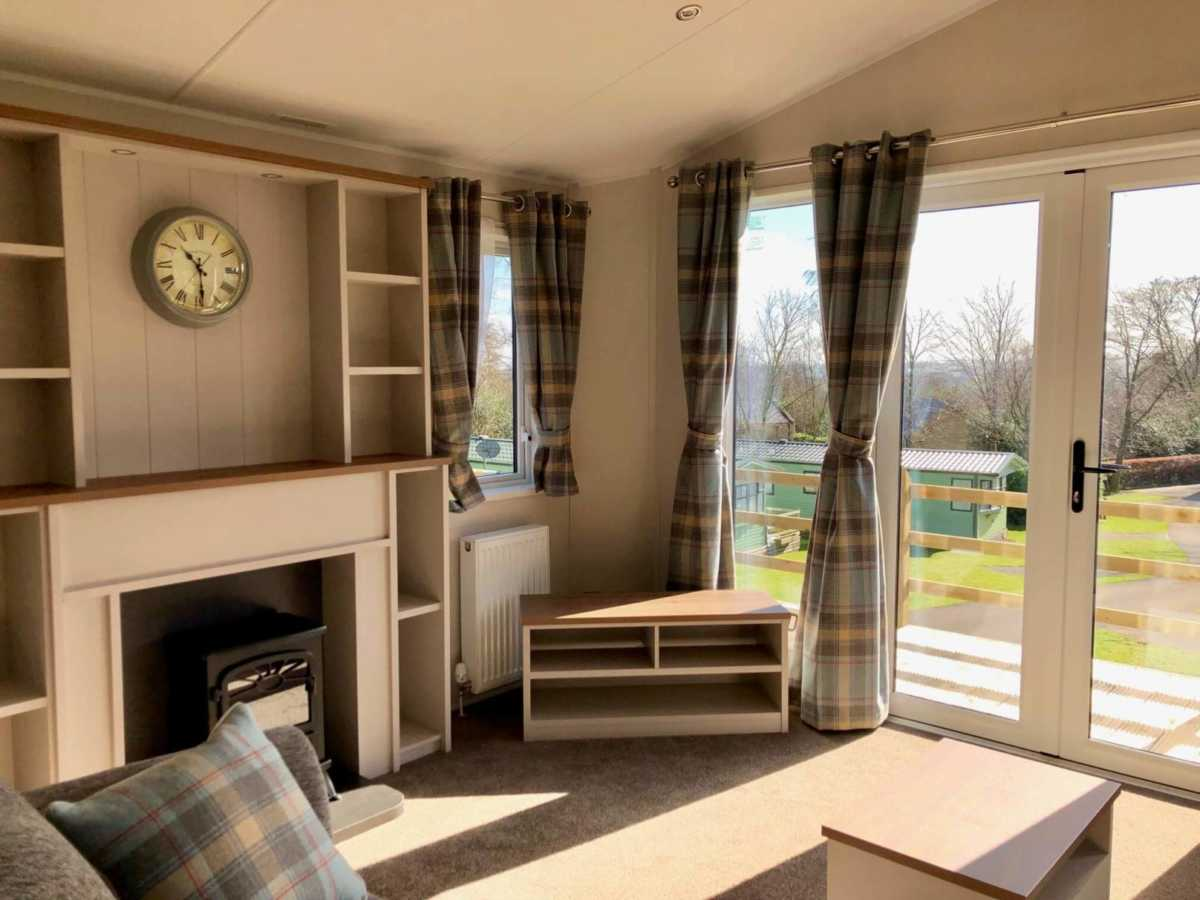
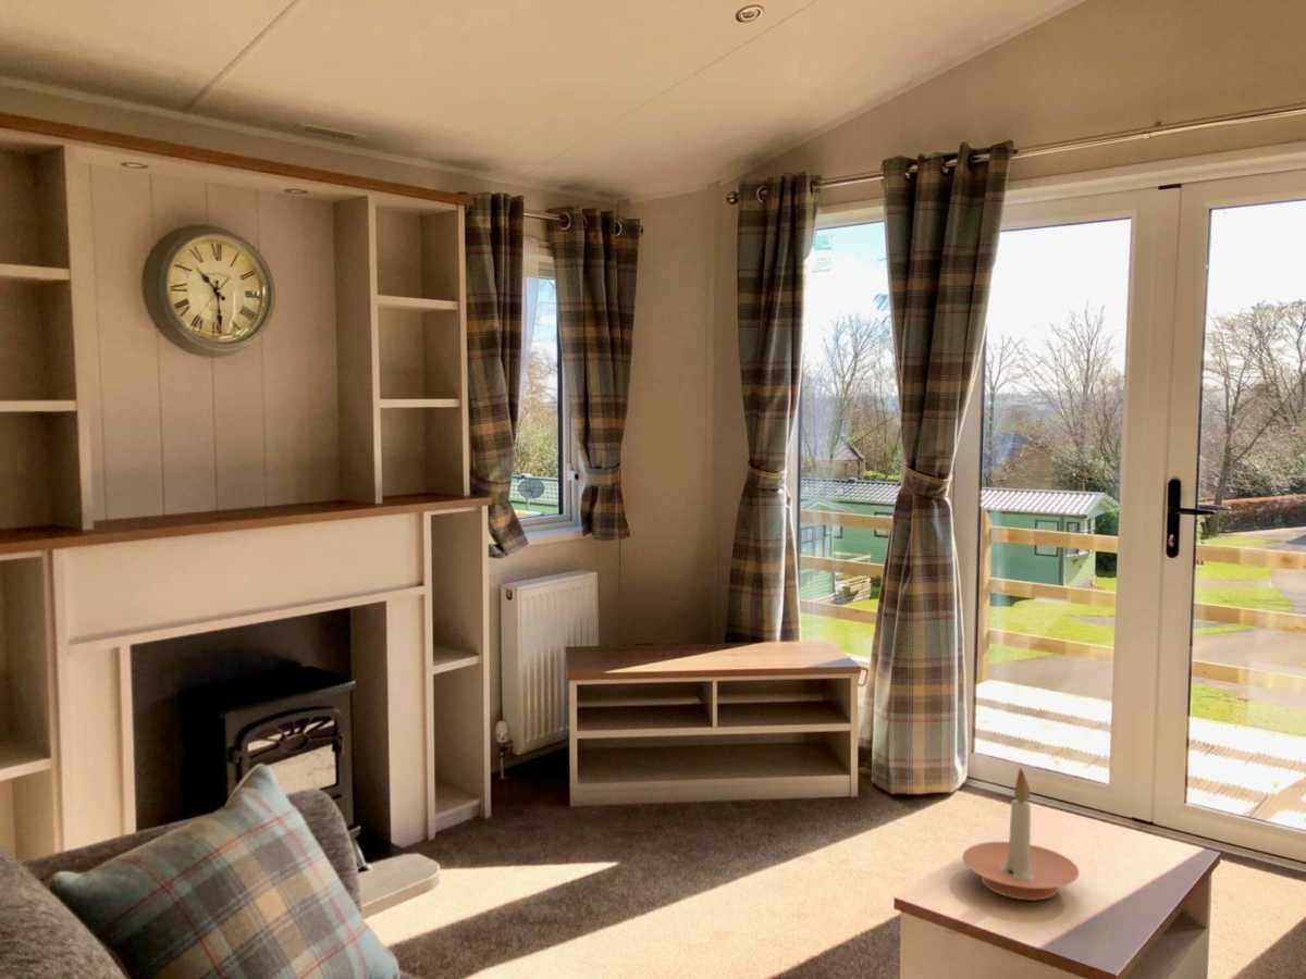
+ candle holder (1020, 826)
